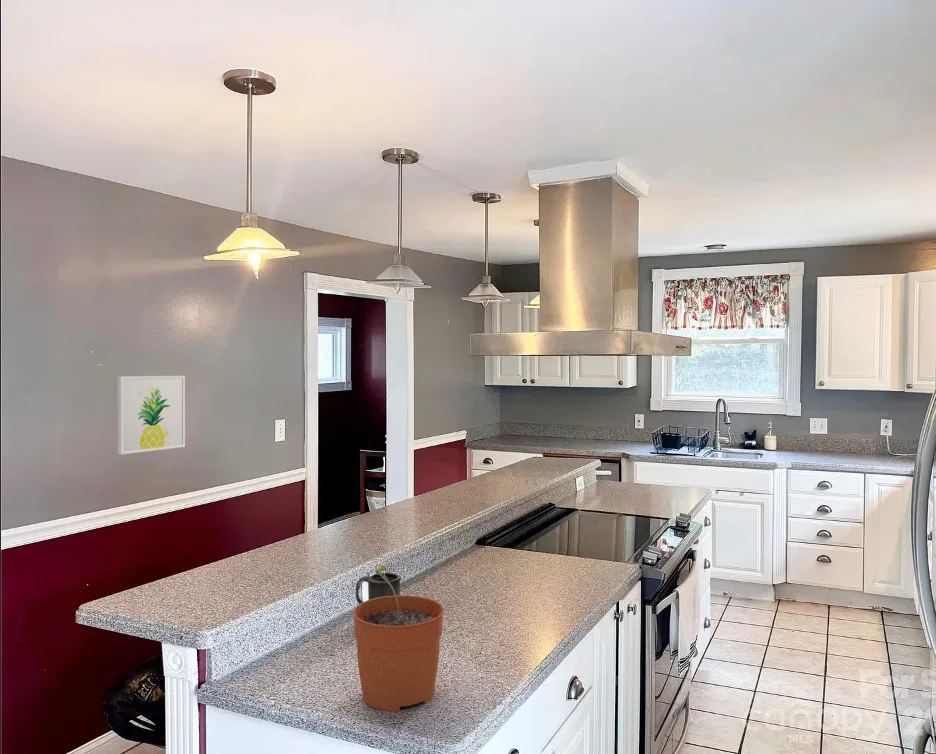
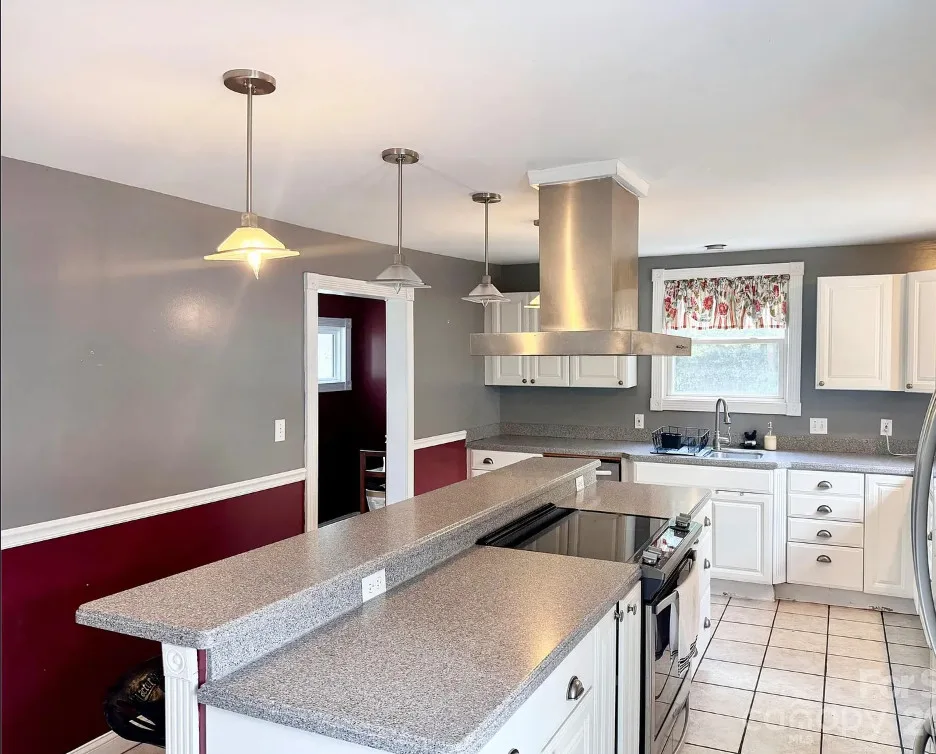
- plant pot (398, 630)
- mug (378, 594)
- wall art (152, 413)
